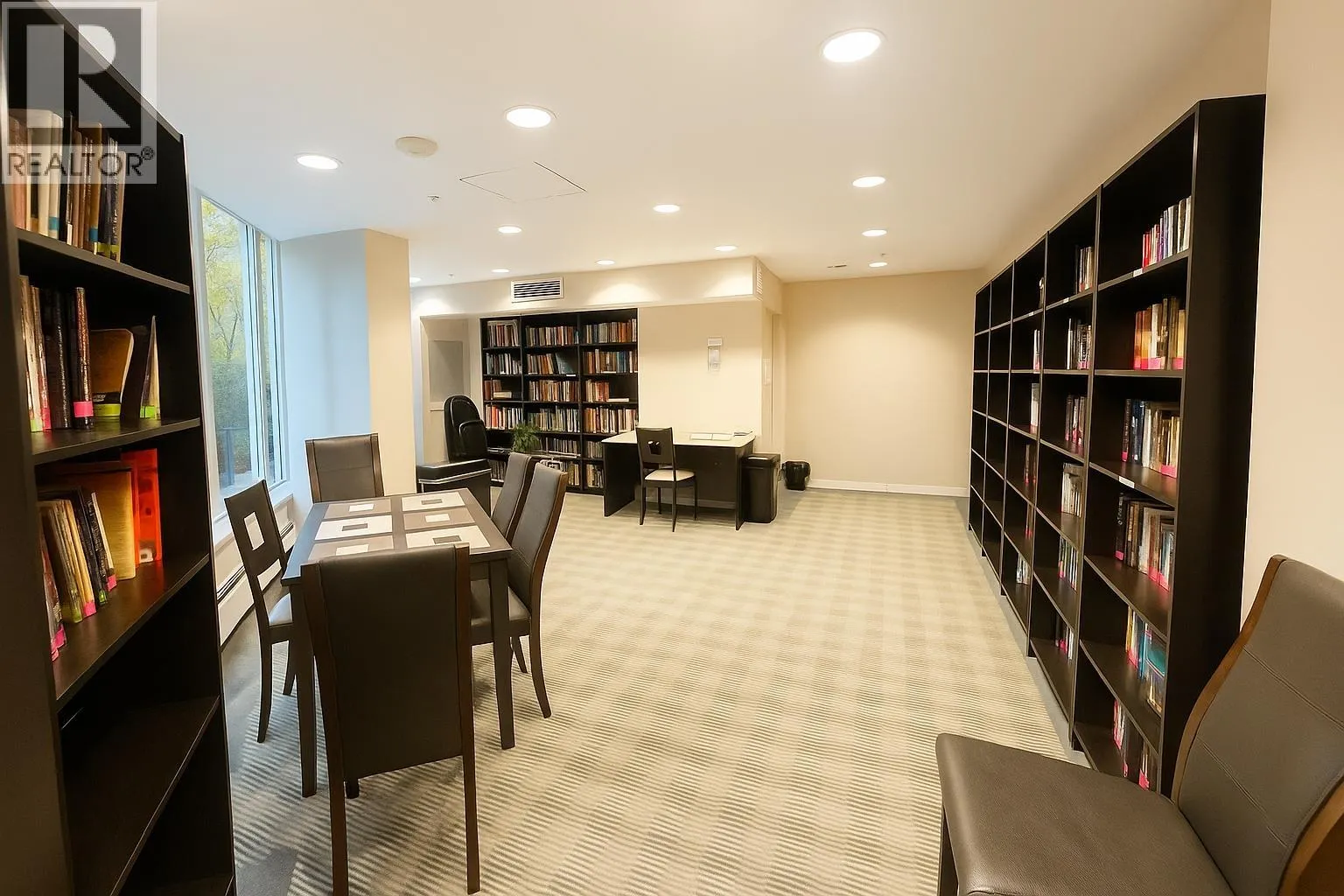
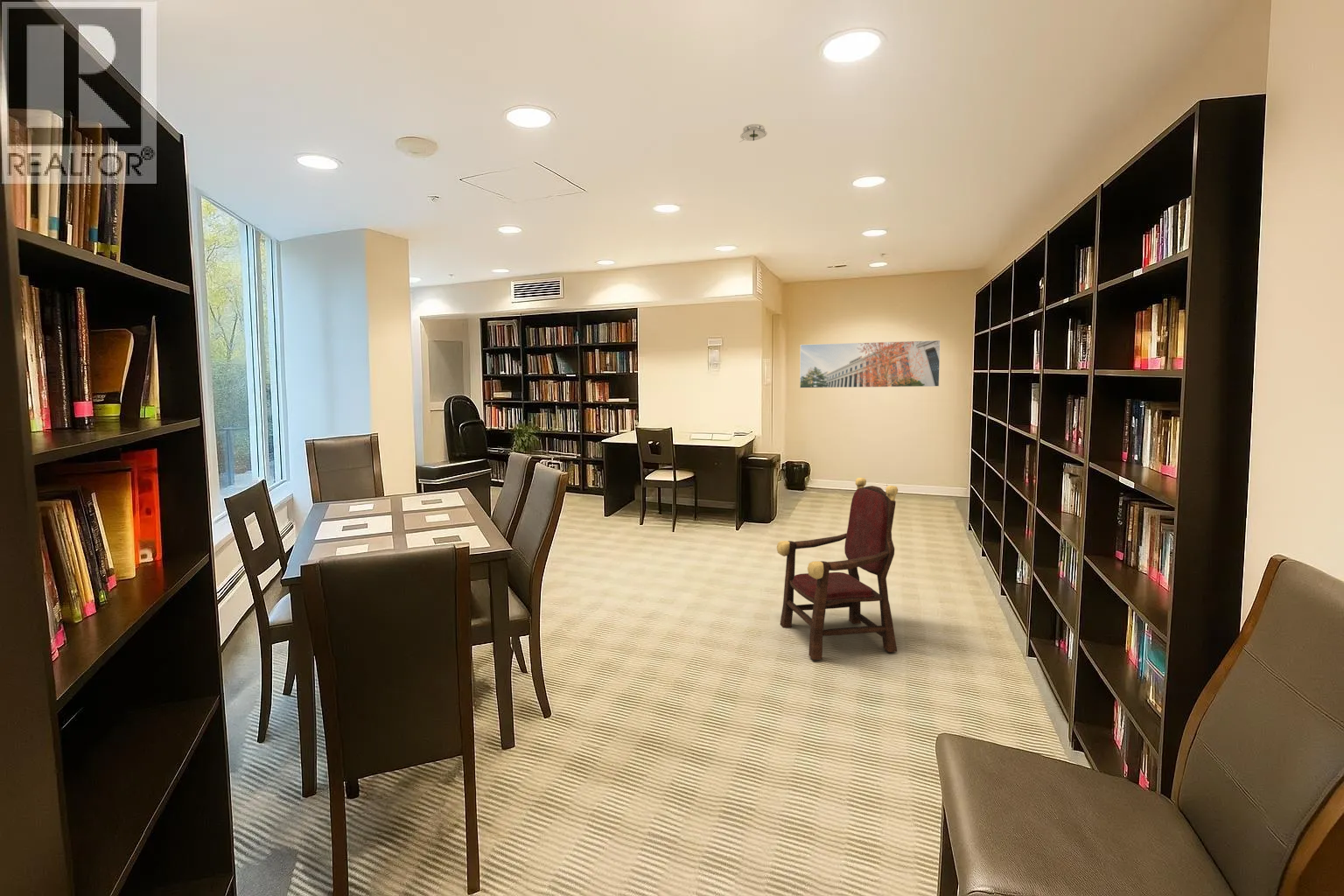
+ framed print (867, 365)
+ smoke detector (752, 132)
+ armchair (836, 561)
